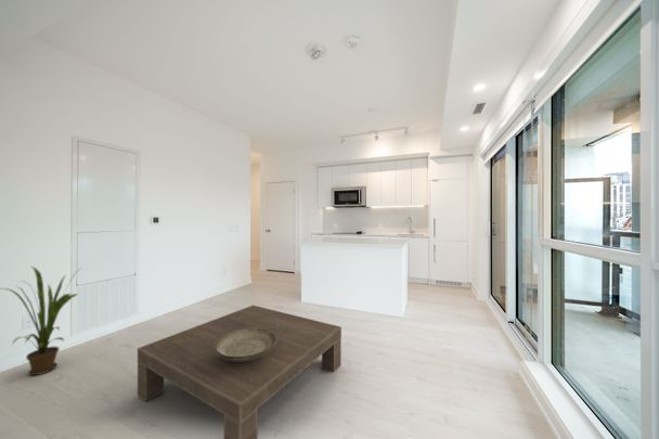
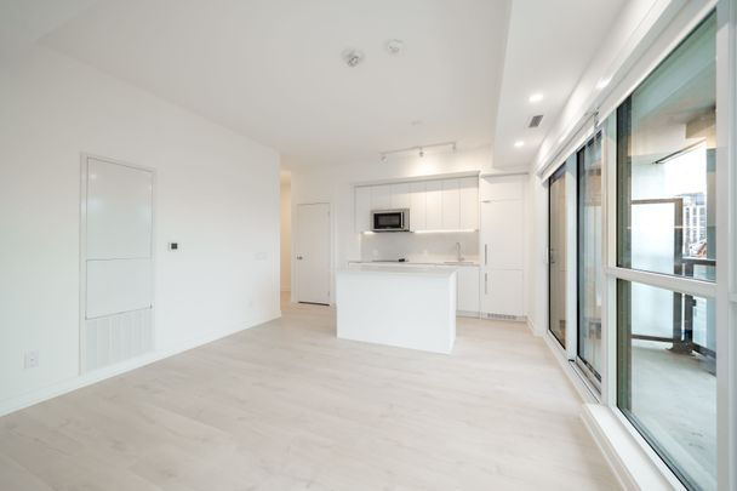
- coffee table (248, 360)
- house plant (38, 319)
- decorative bowl (246, 348)
